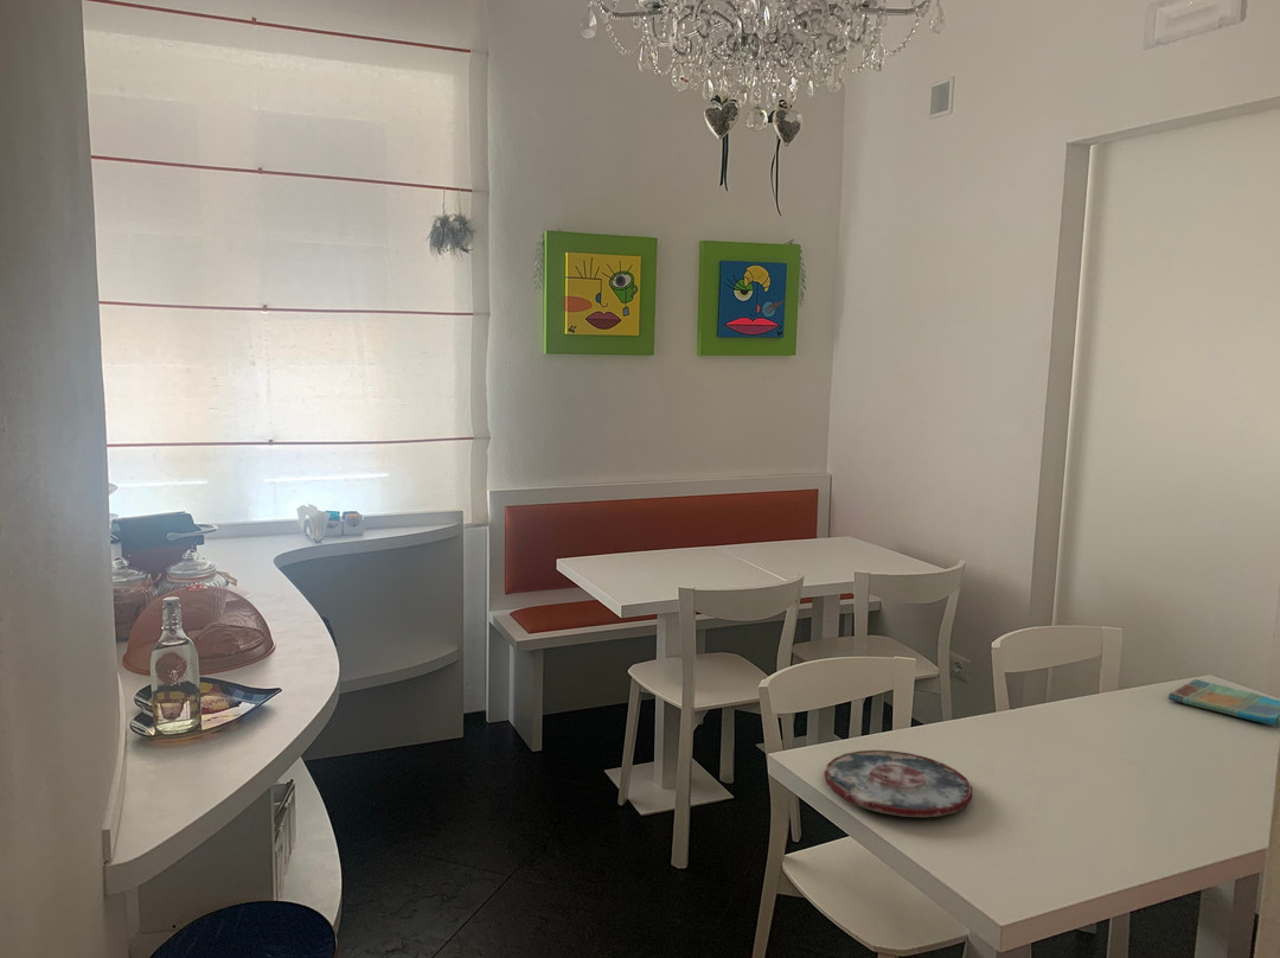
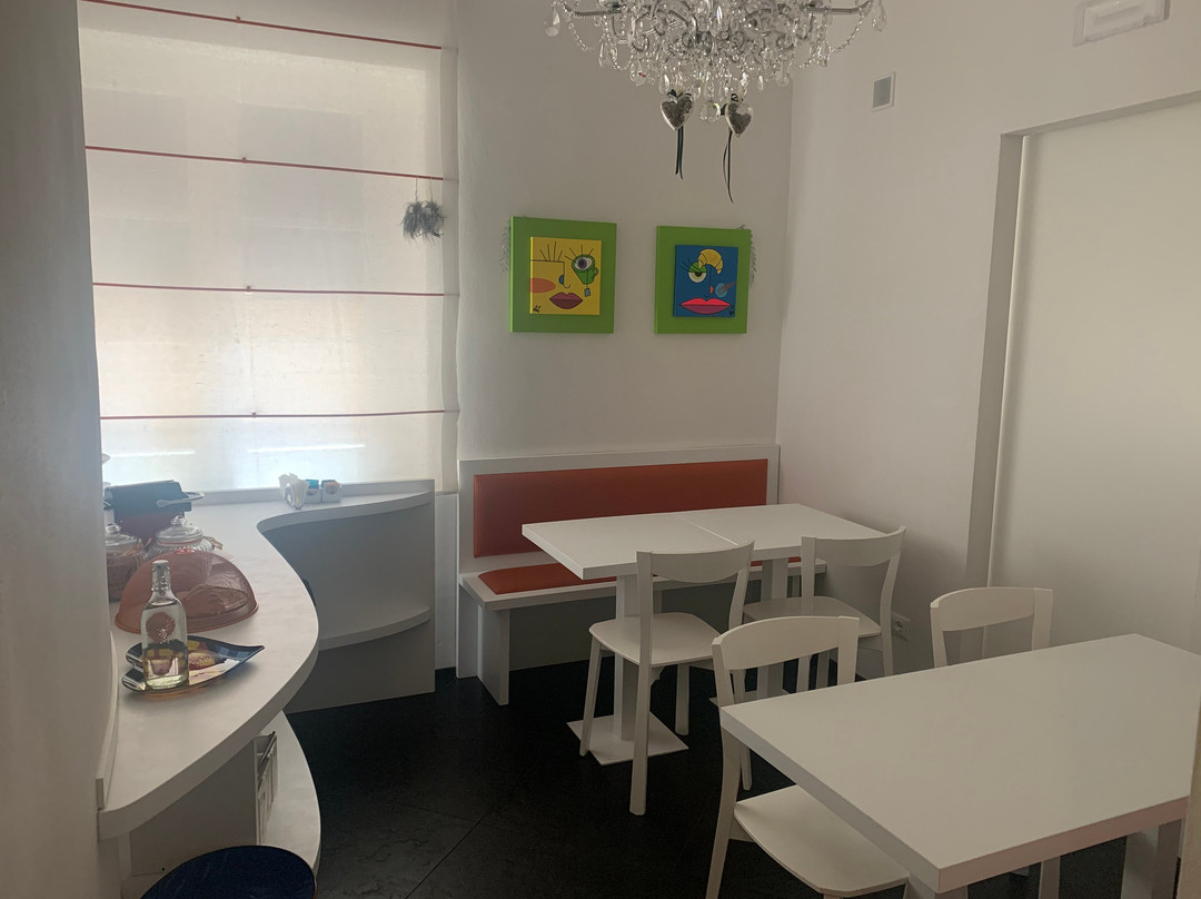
- plate (896, 781)
- dish towel (1235, 701)
